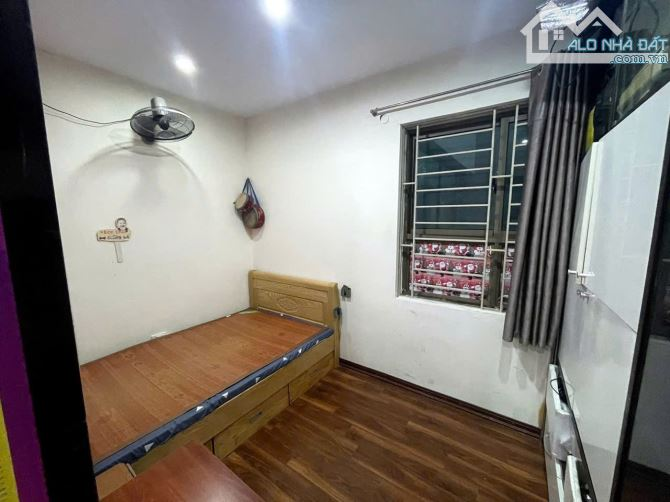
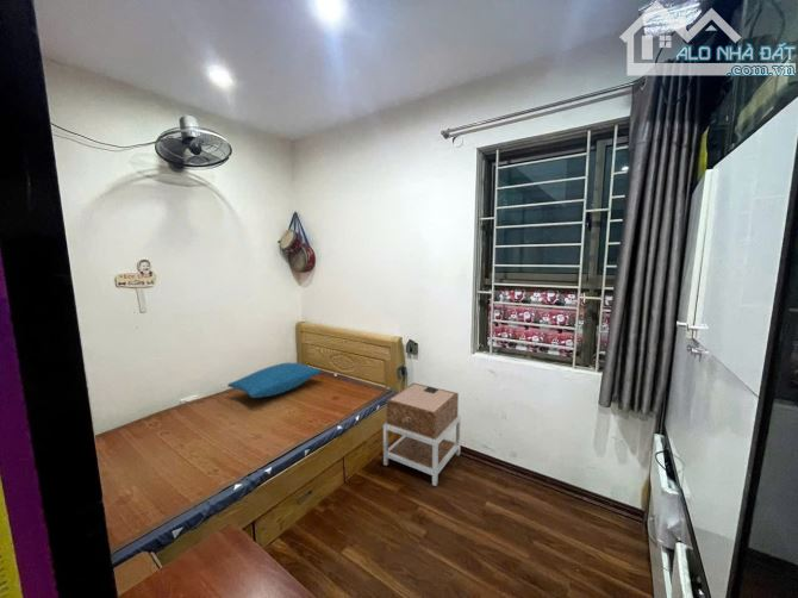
+ nightstand (423, 426)
+ pillow (278, 378)
